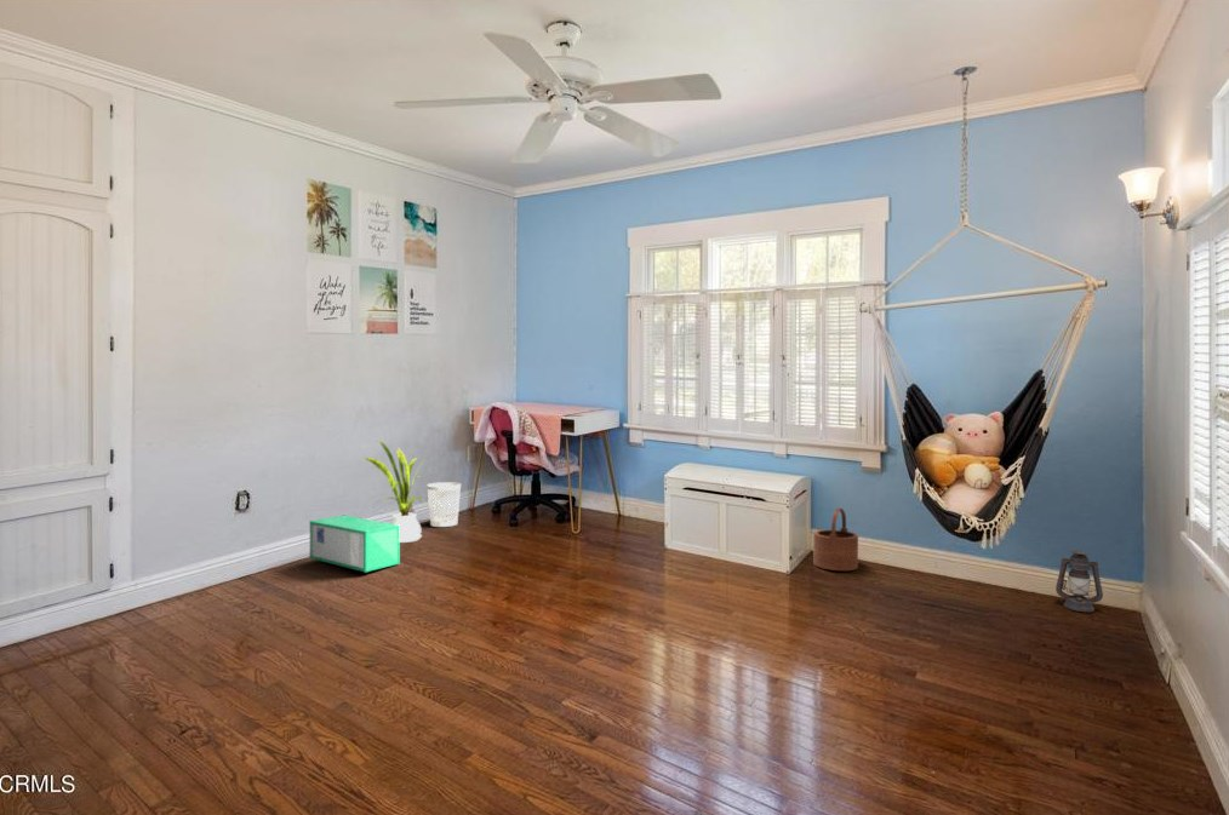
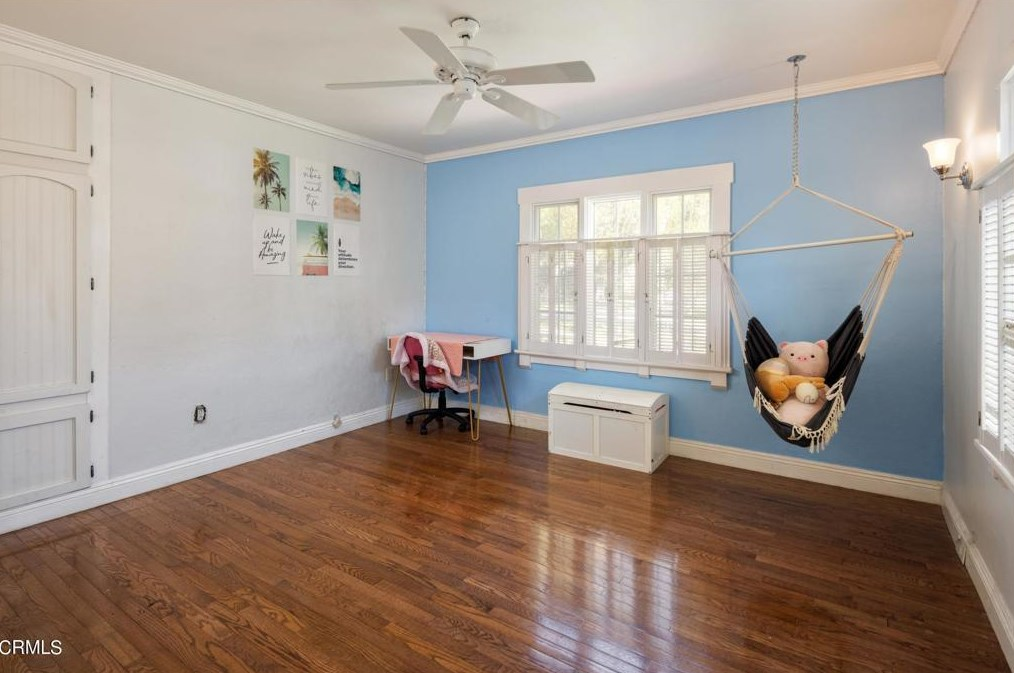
- house plant (400, 489)
- wooden bucket (835, 536)
- wastebasket (444, 504)
- storage bin (354, 541)
- lantern (1079, 578)
